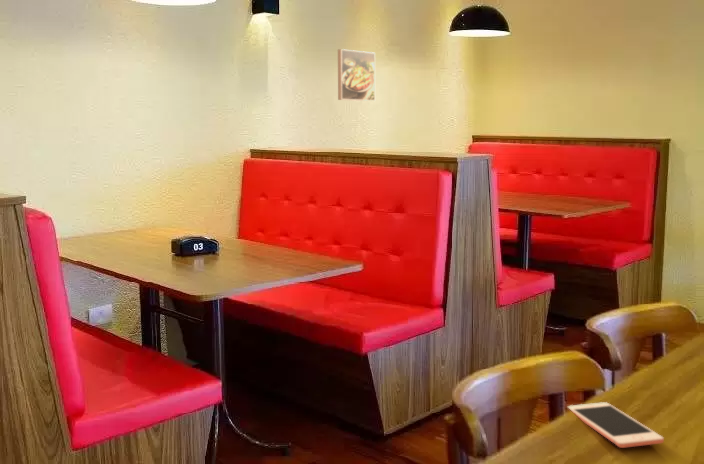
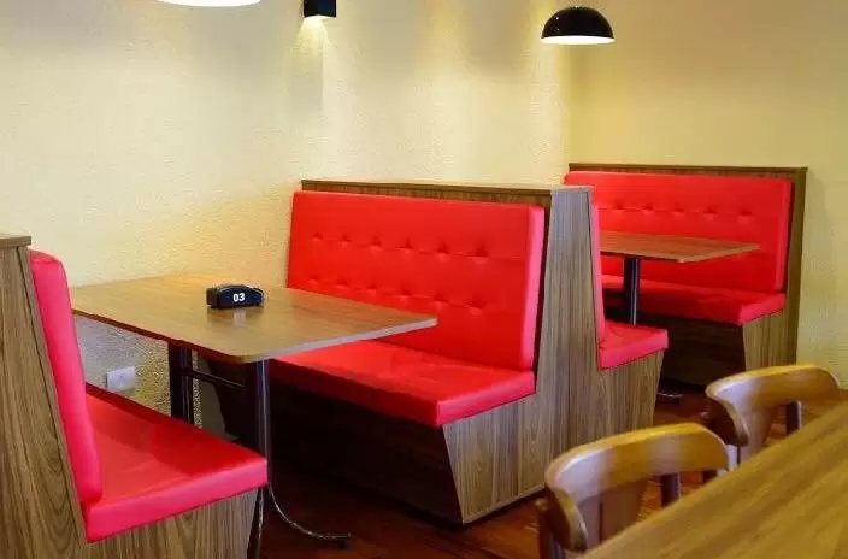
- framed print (356, 75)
- cell phone (612, 423)
